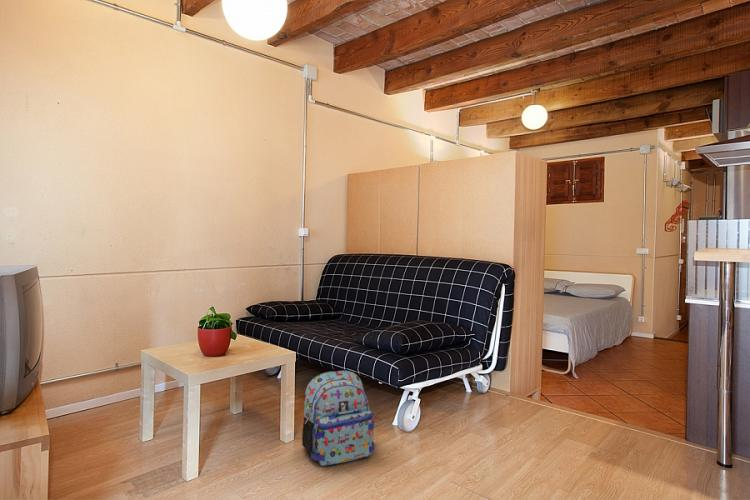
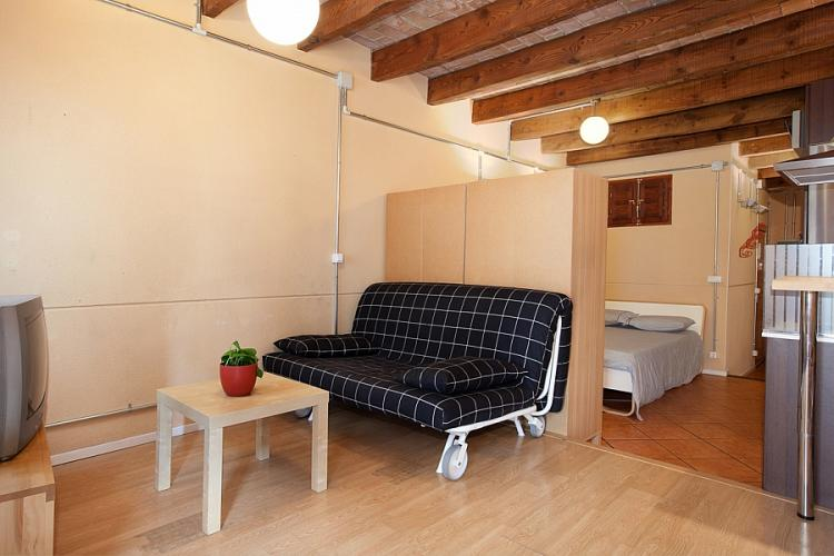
- backpack (339, 413)
